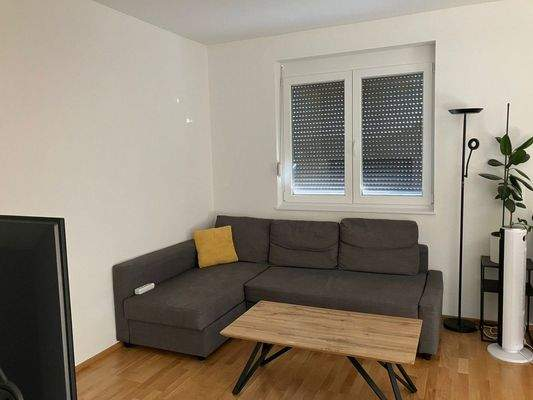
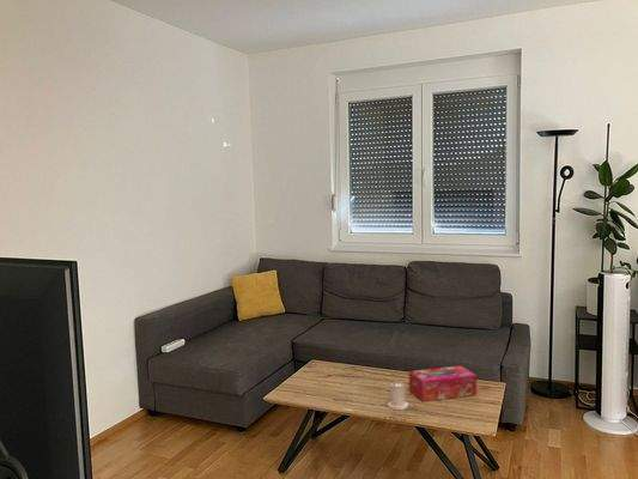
+ tissue box (442, 382)
+ candle (397, 393)
